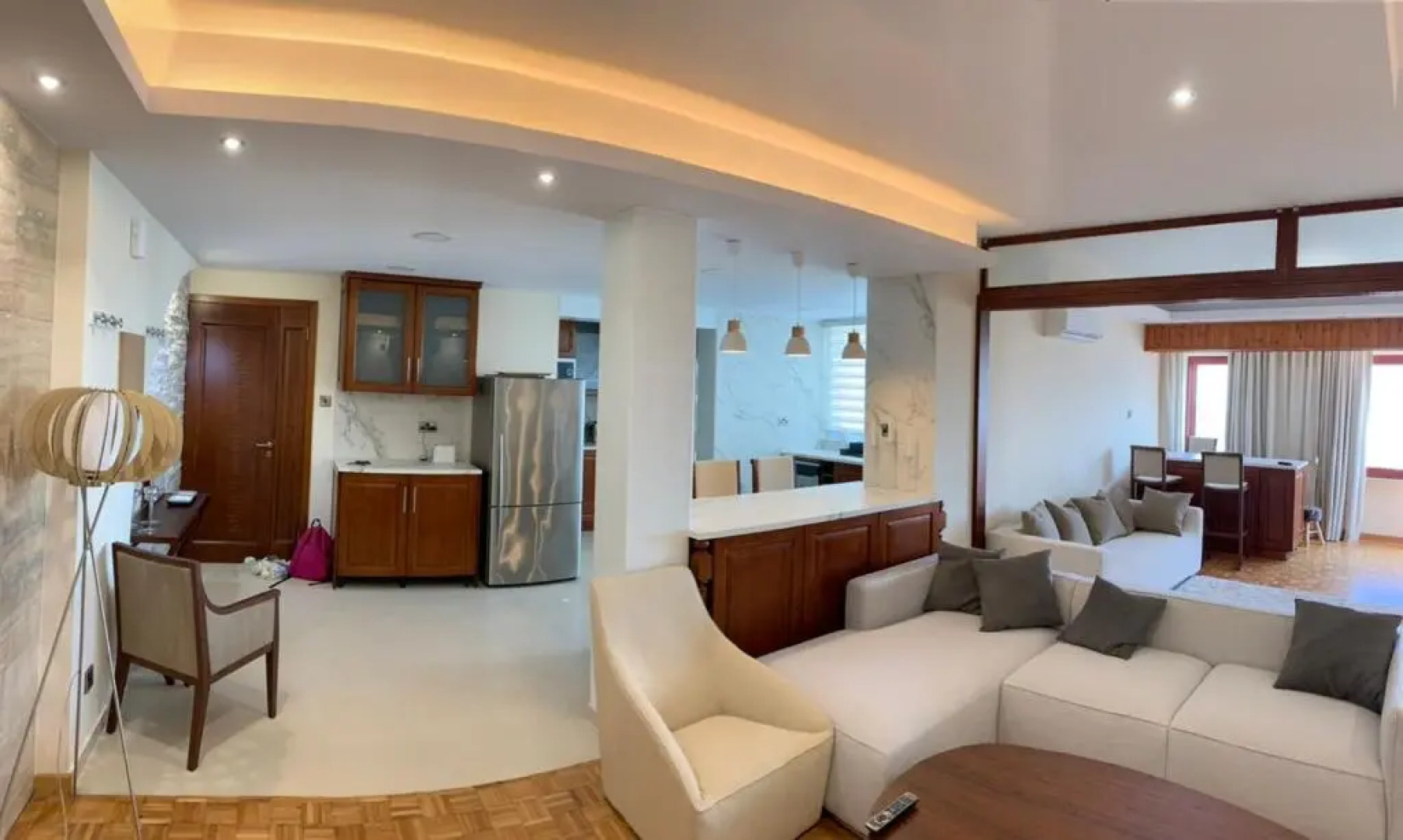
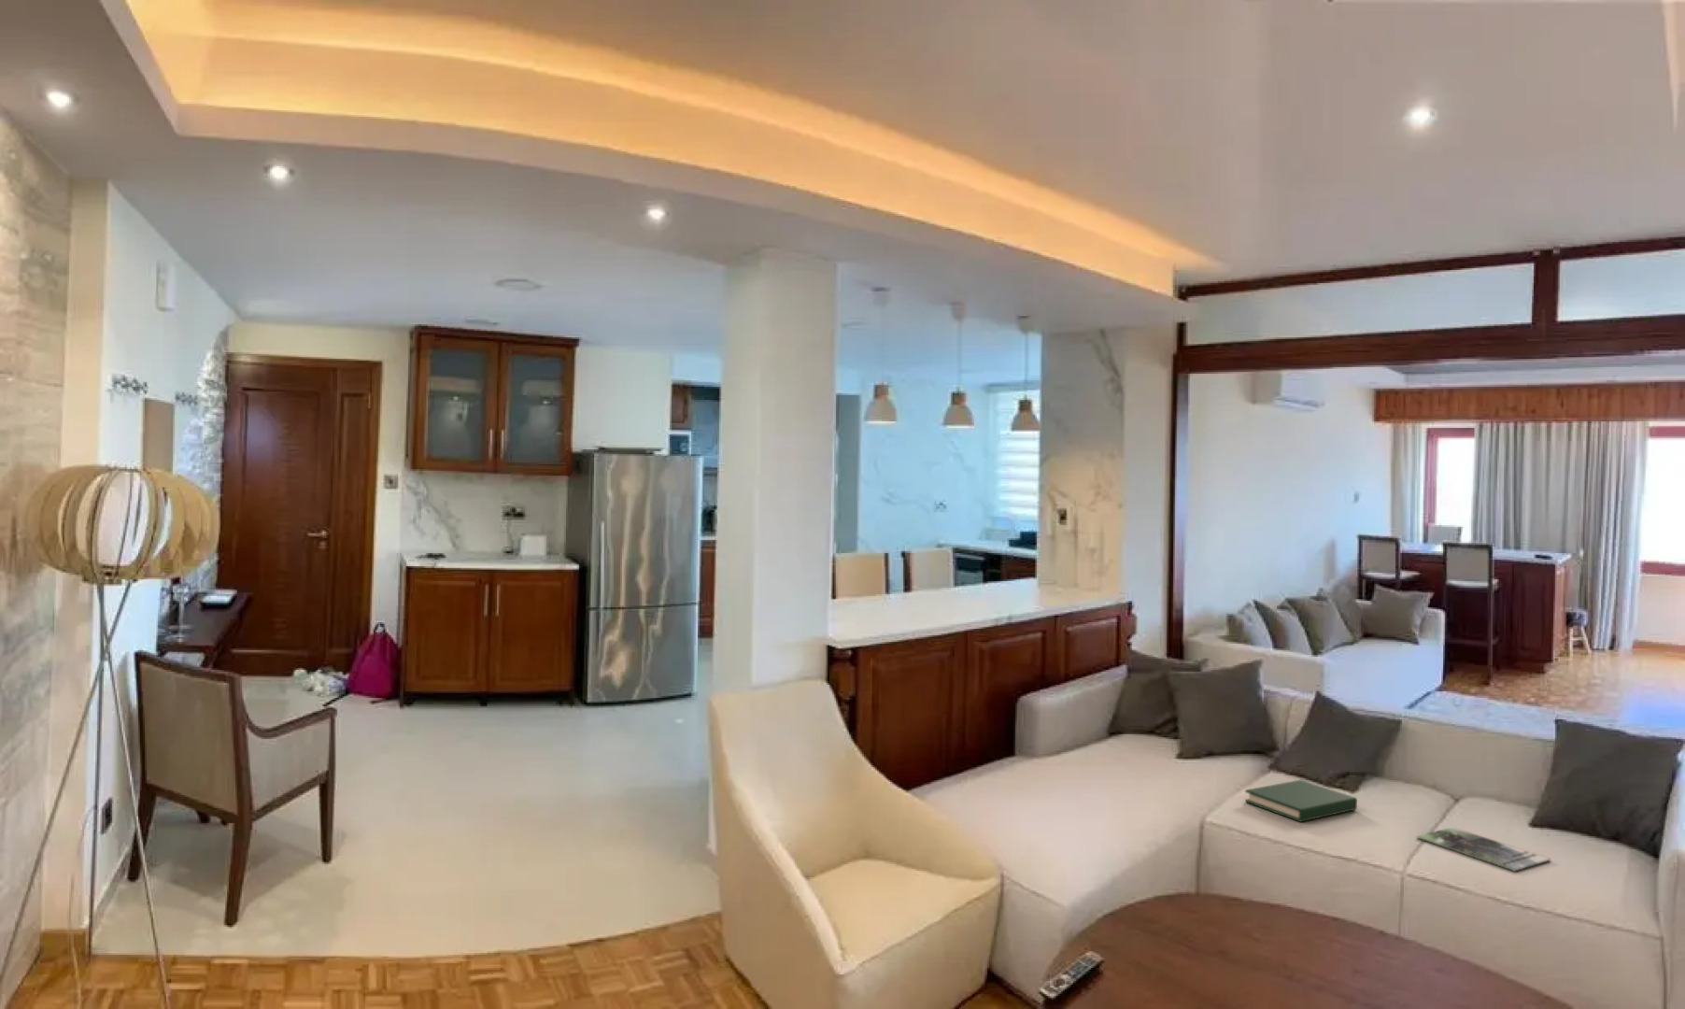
+ hardback book (1301, 800)
+ magazine (1481, 847)
